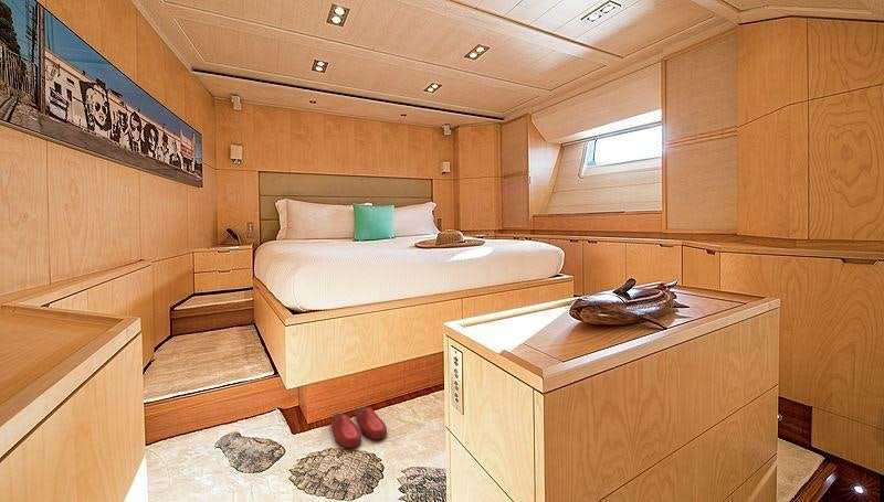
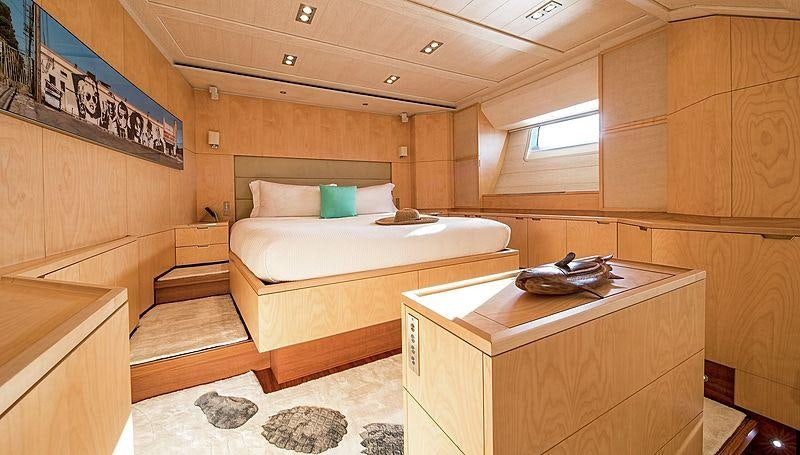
- slippers (357, 420)
